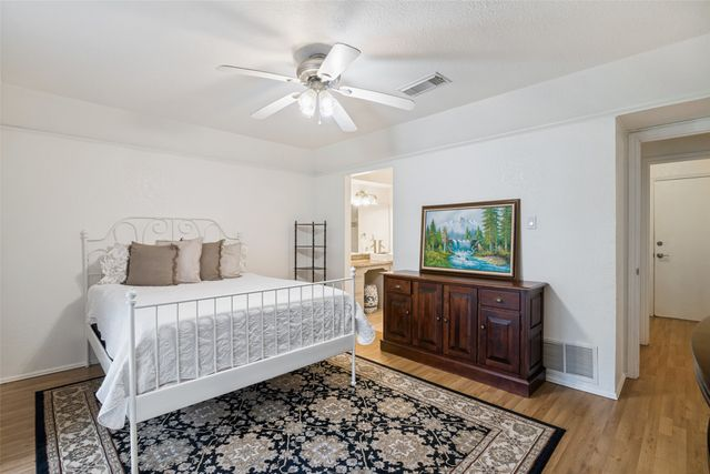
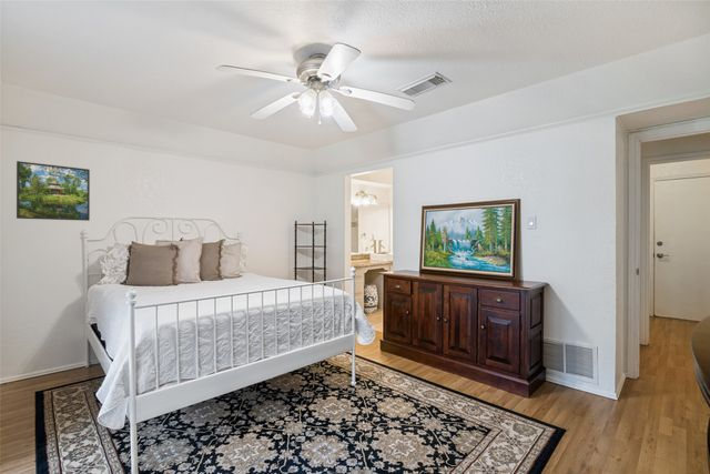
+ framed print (54, 192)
